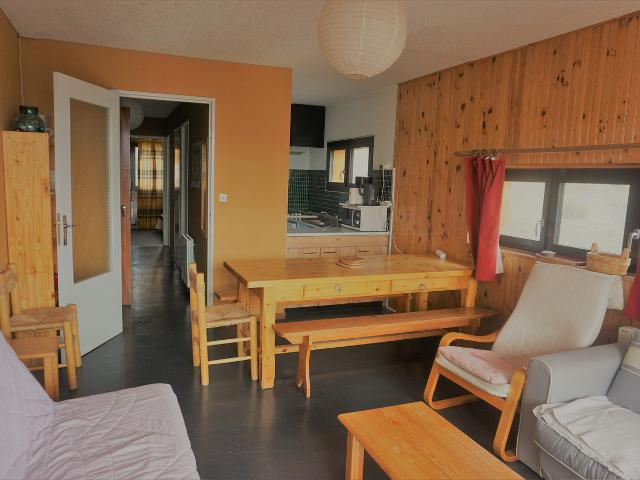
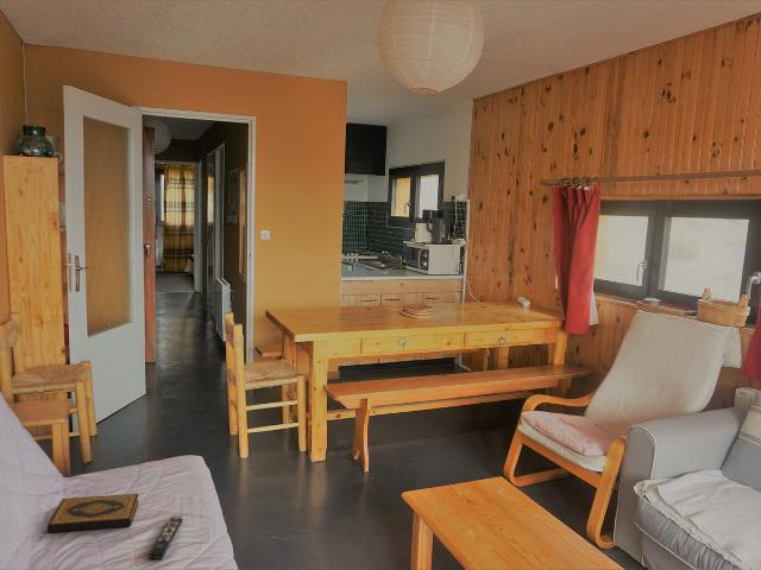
+ remote control (166, 536)
+ hardback book (95, 512)
